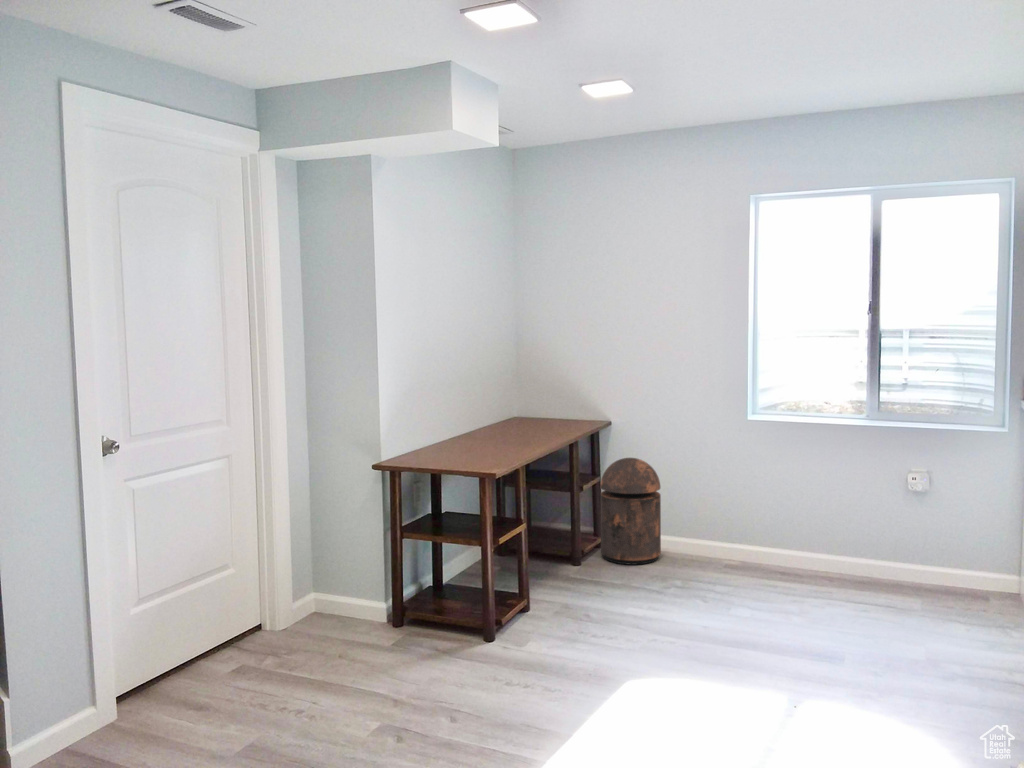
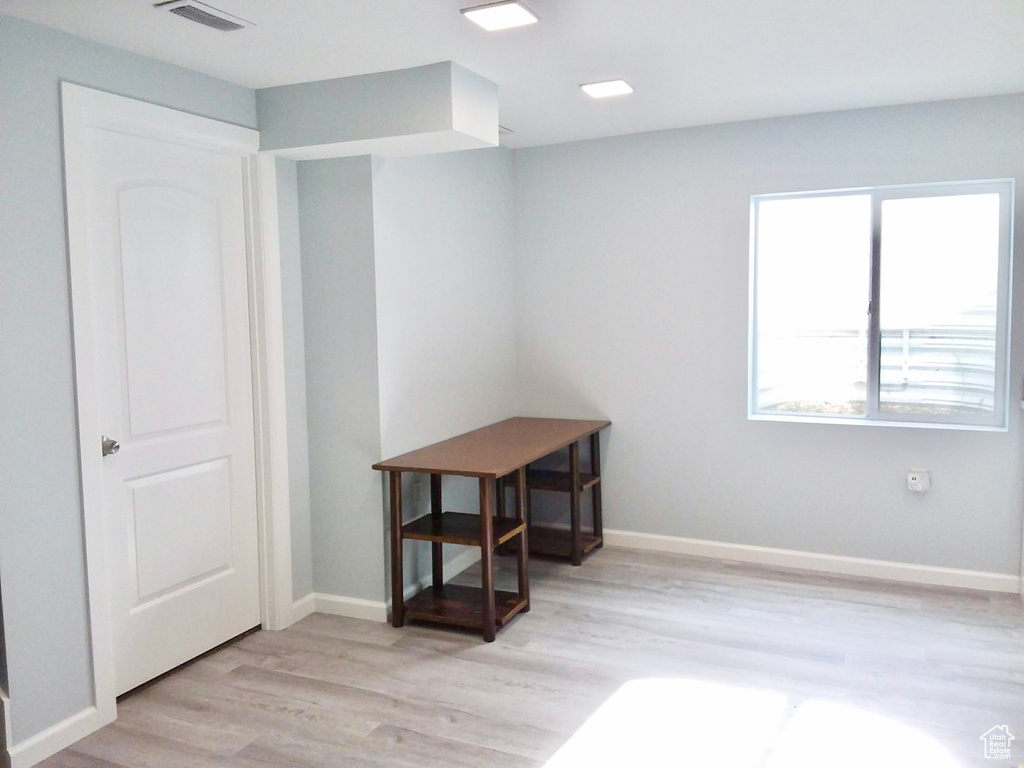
- trash can (630, 507)
